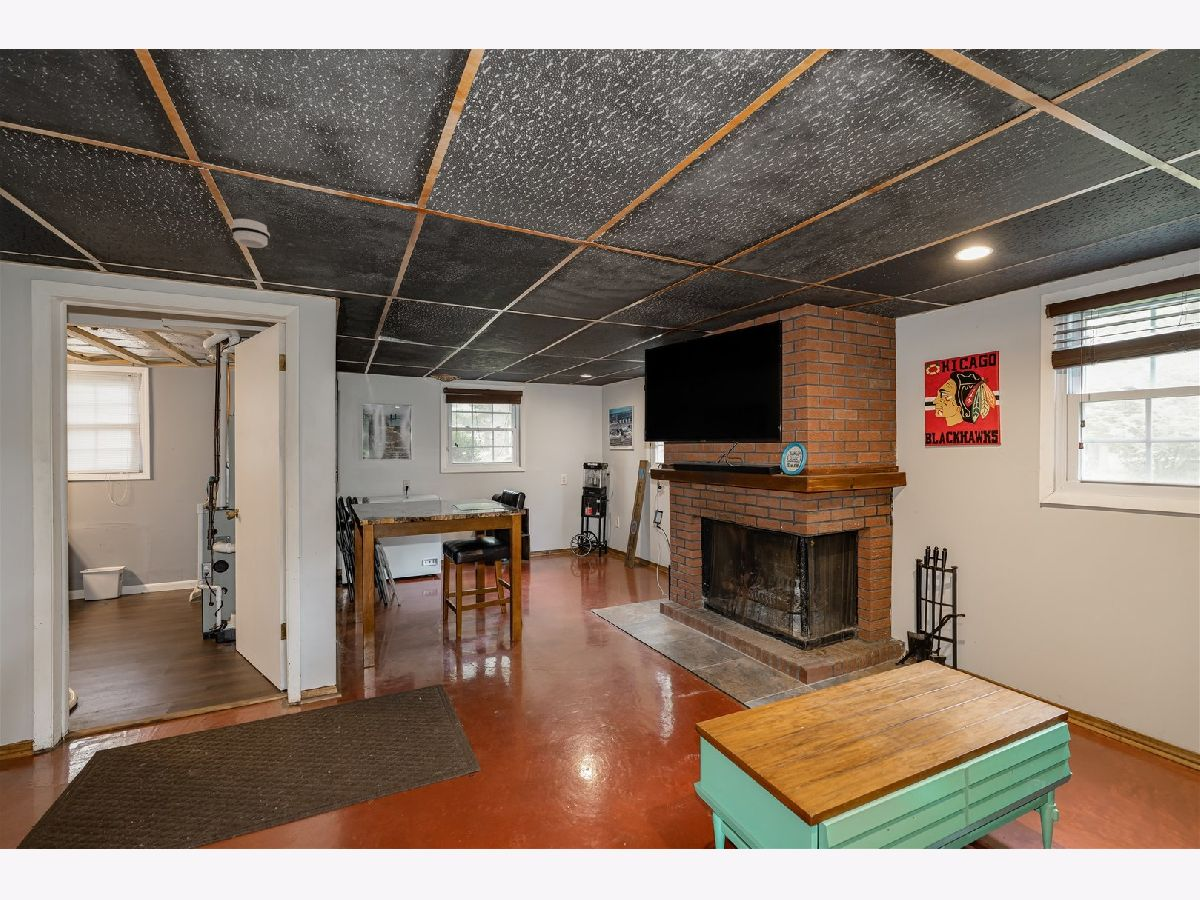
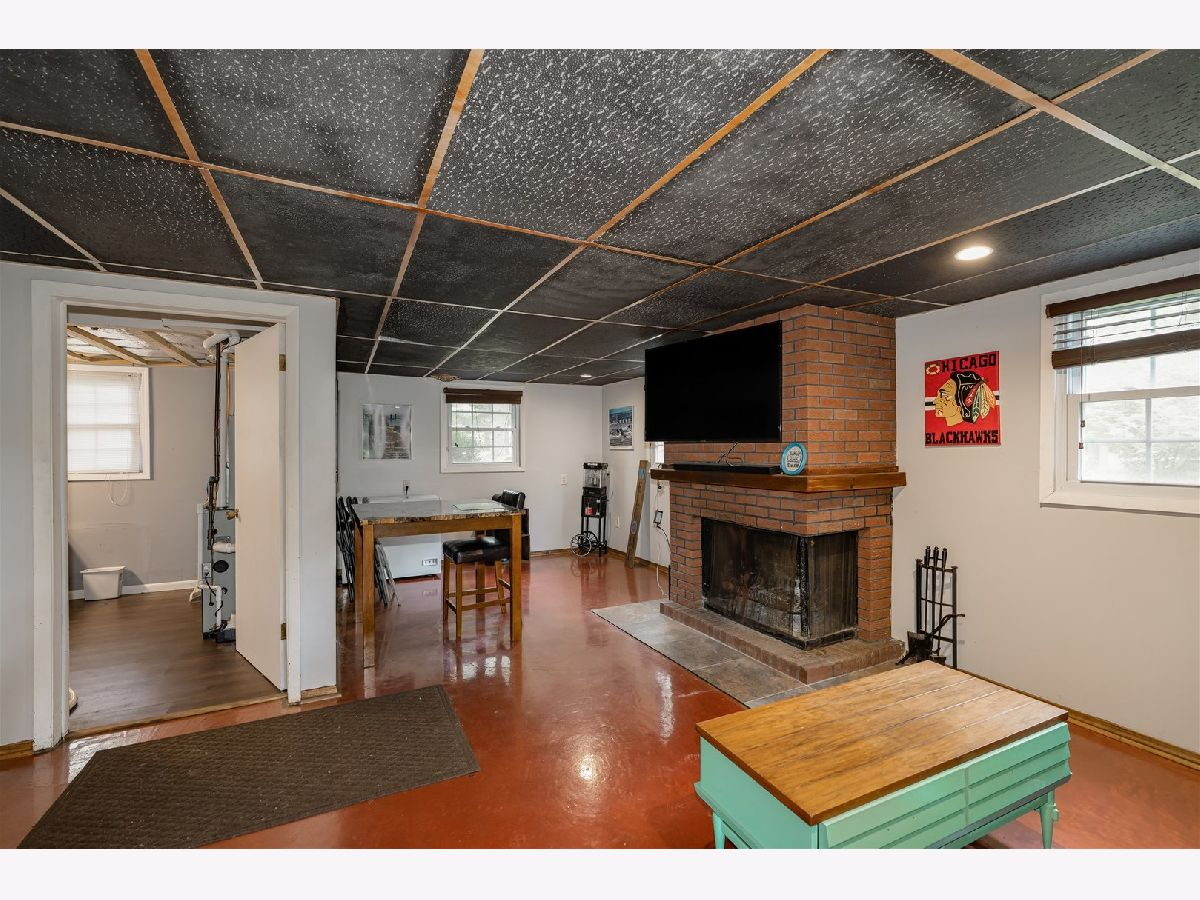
- smoke detector (250, 234)
